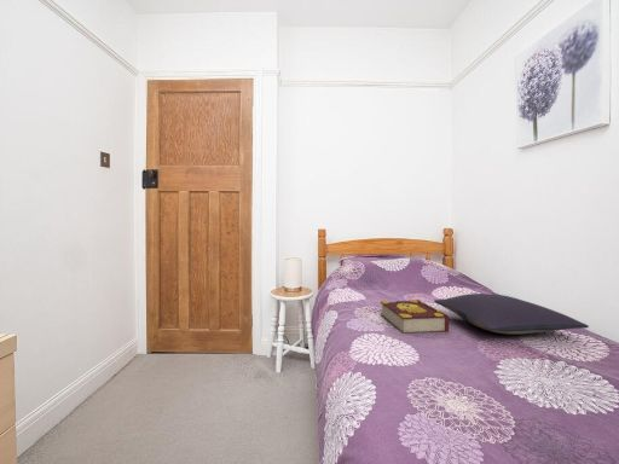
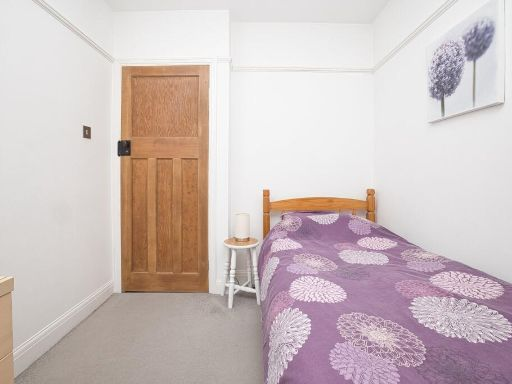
- book (411, 314)
- pillow (501, 312)
